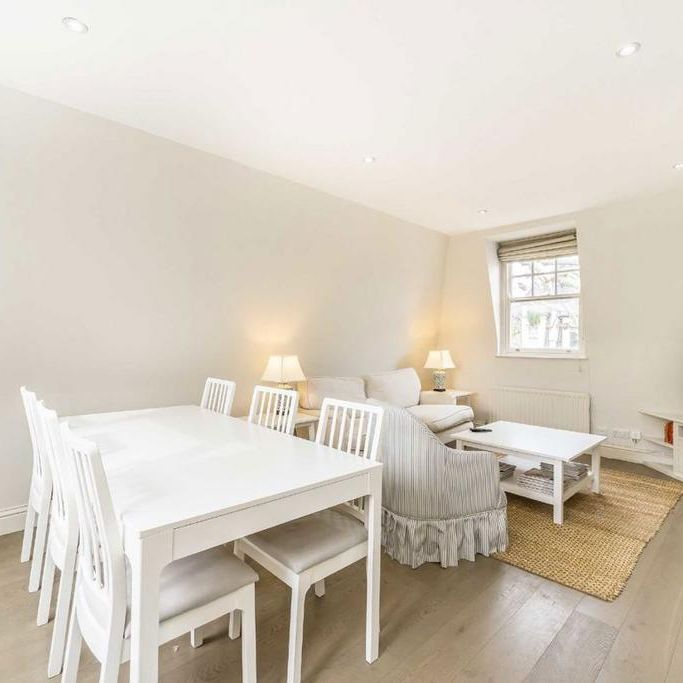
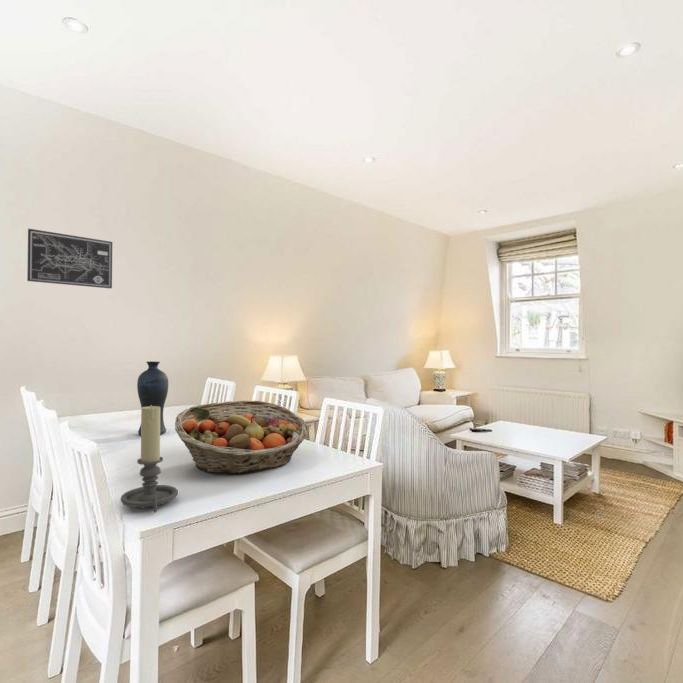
+ vase (152, 397)
+ wall art (72, 260)
+ candle holder (151, 454)
+ fruit basket (243, 433)
